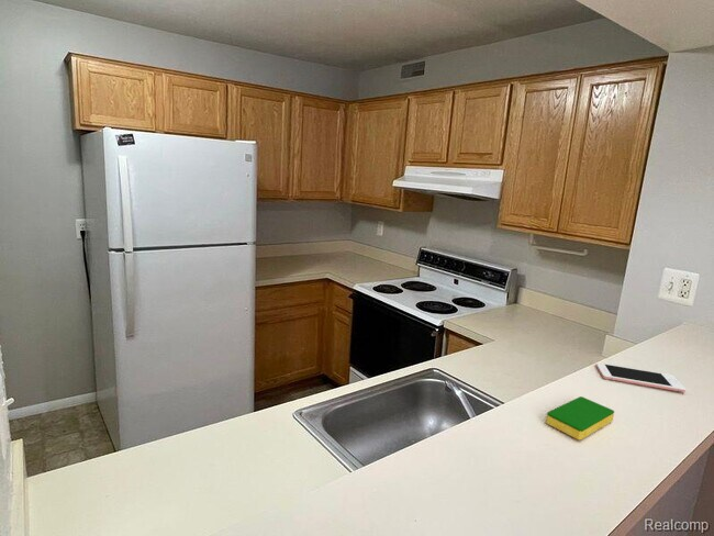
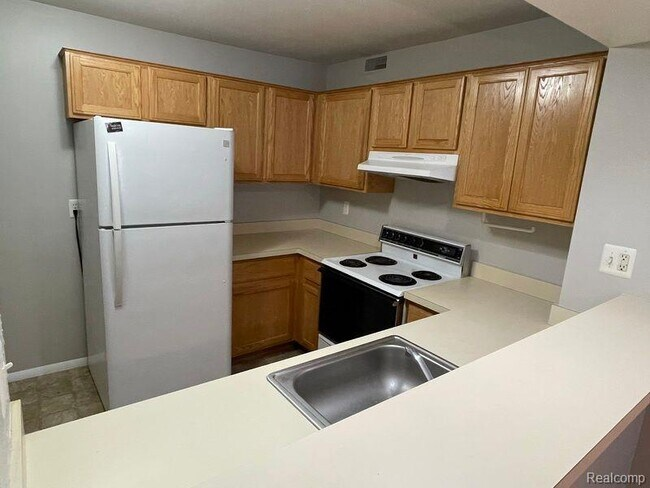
- cell phone (638, 377)
- dish sponge (580, 416)
